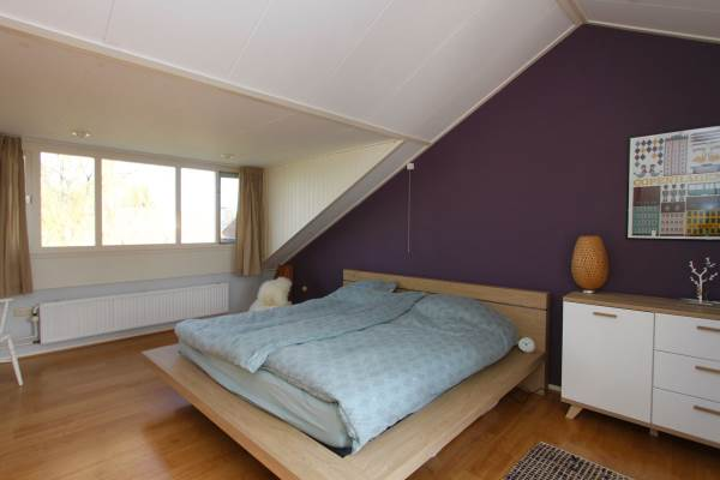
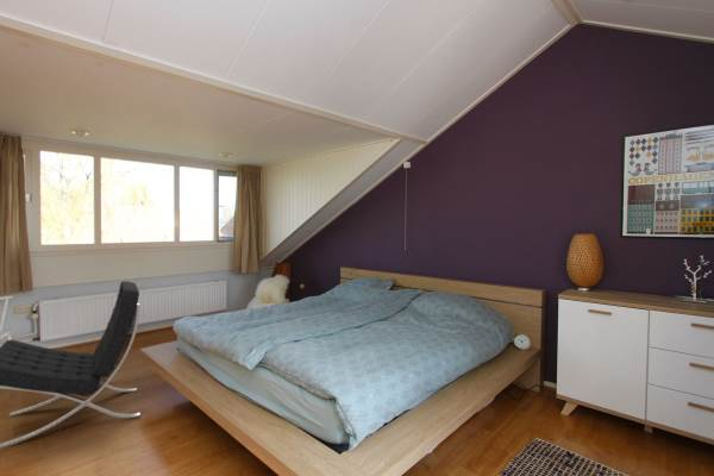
+ lounge chair (70, 352)
